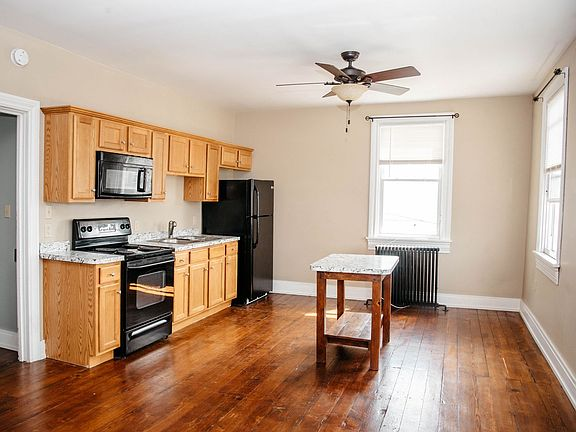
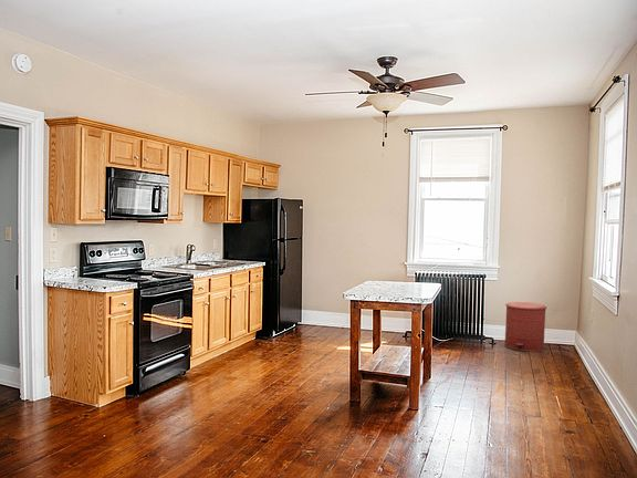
+ trash can (524, 325)
